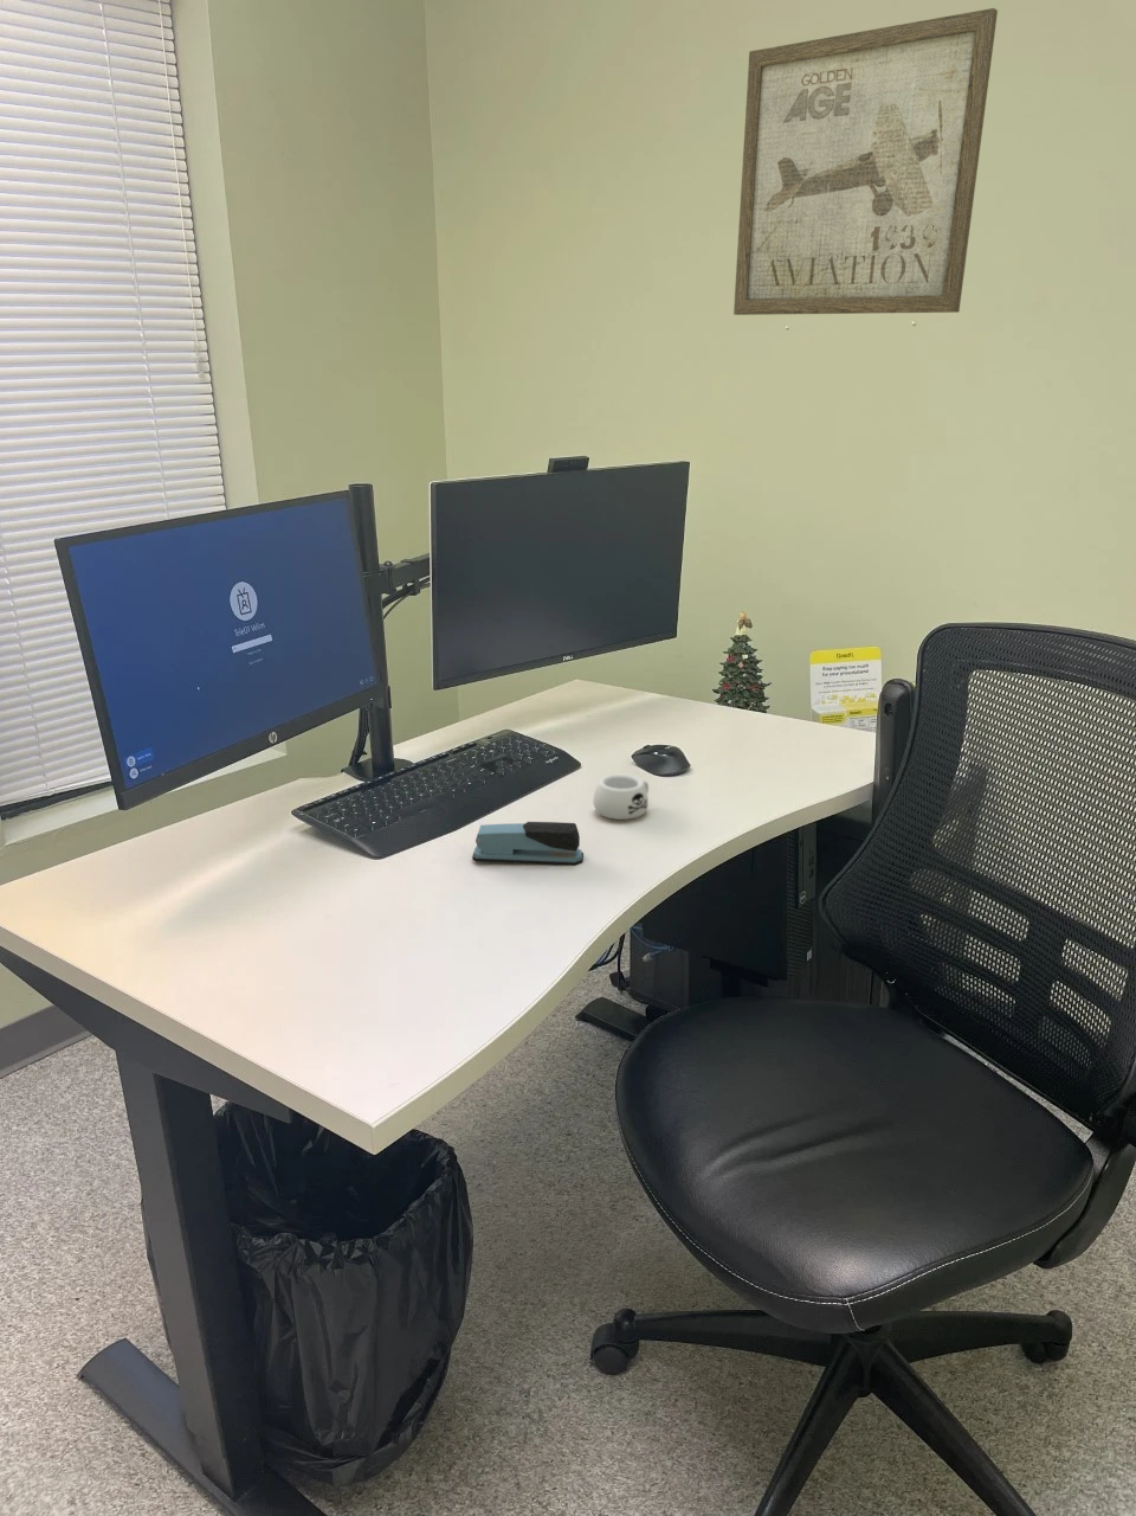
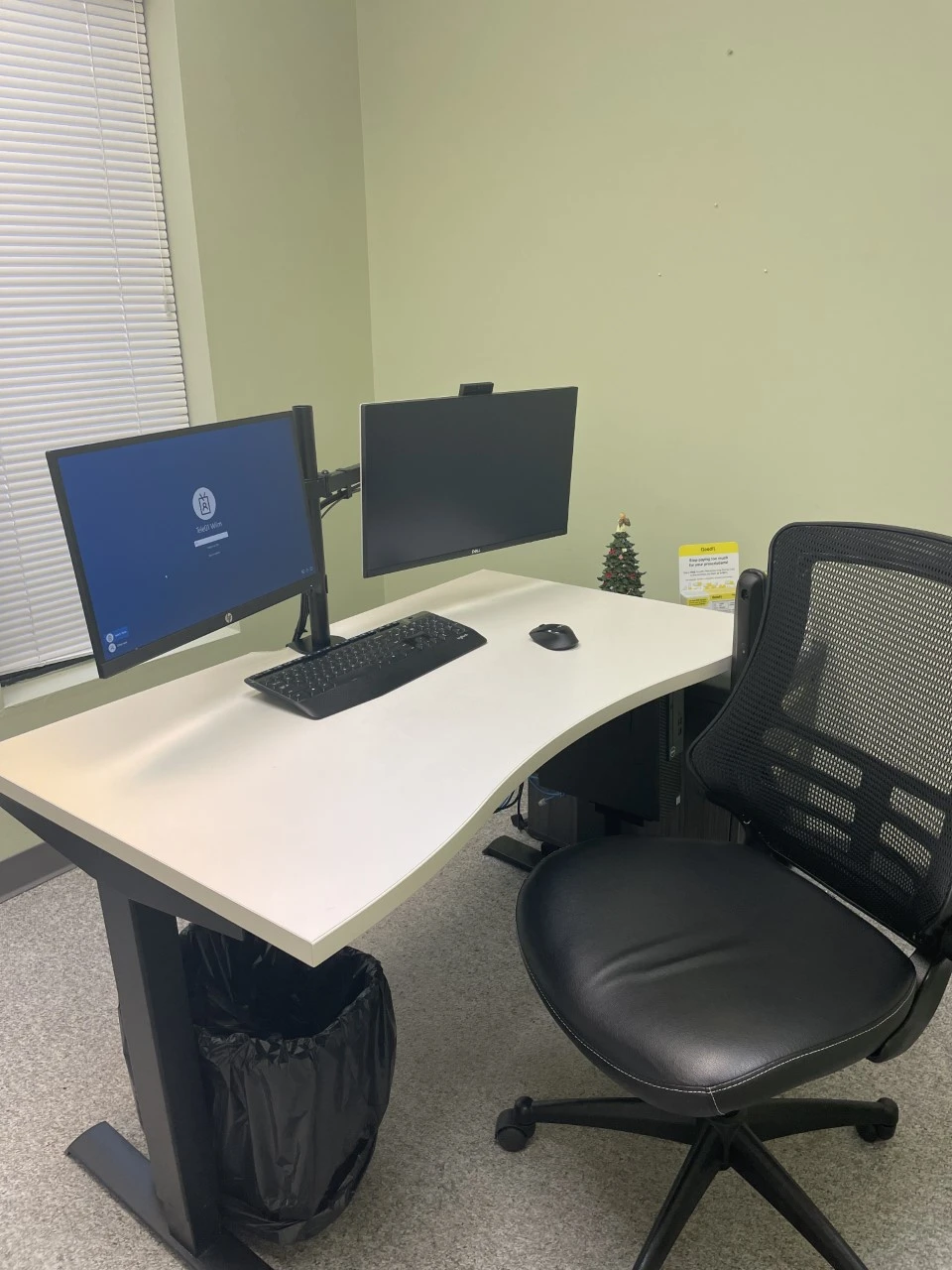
- wall art (851, 178)
- mug (624, 795)
- stapler (527, 840)
